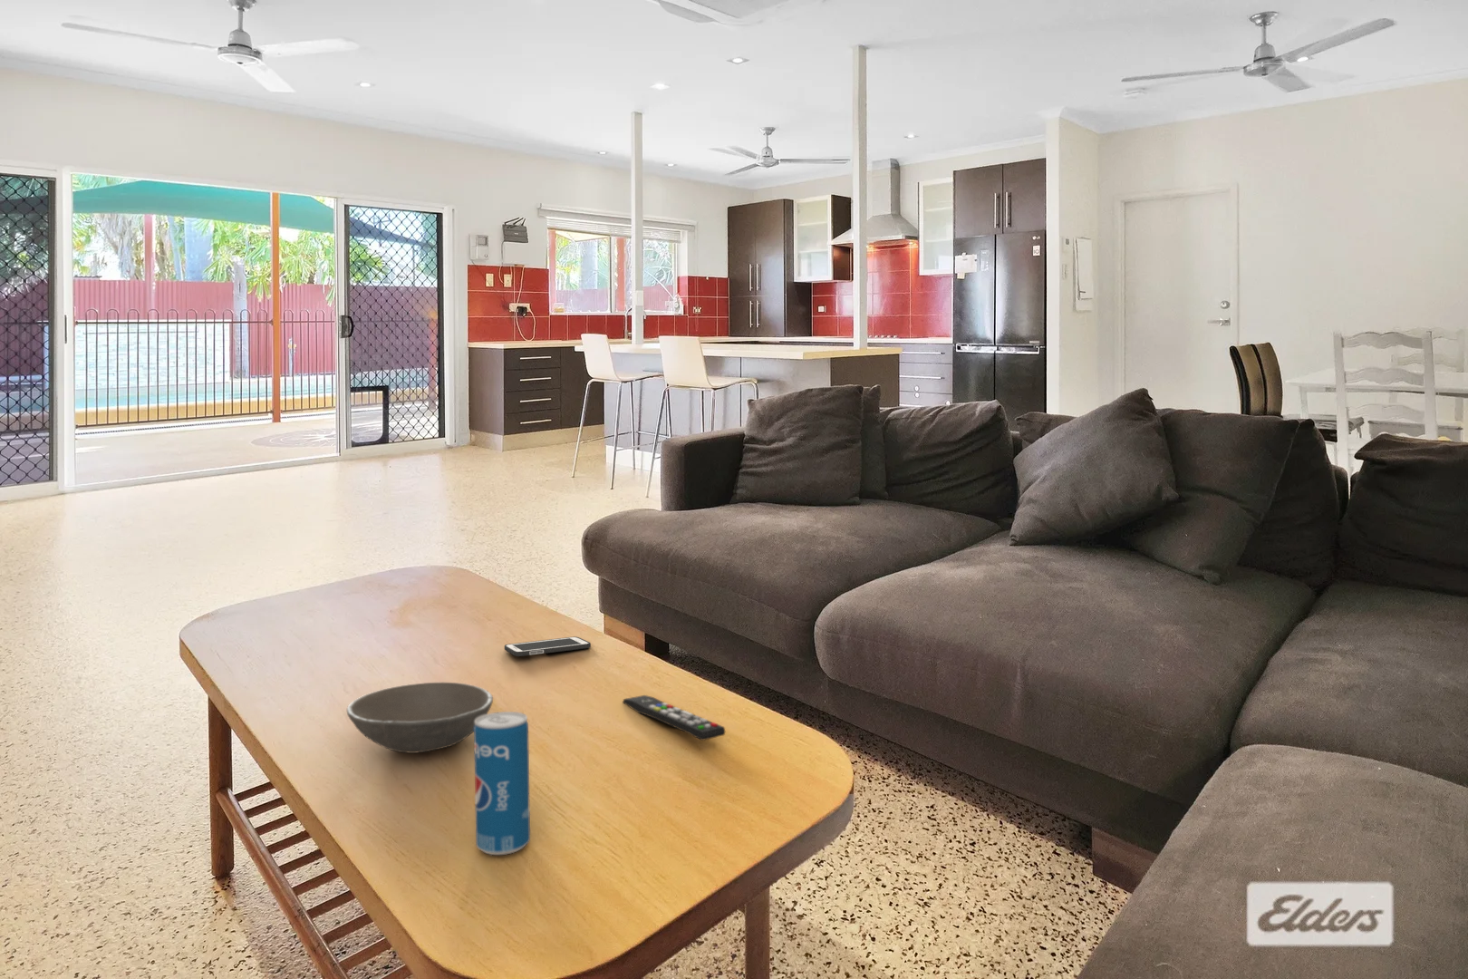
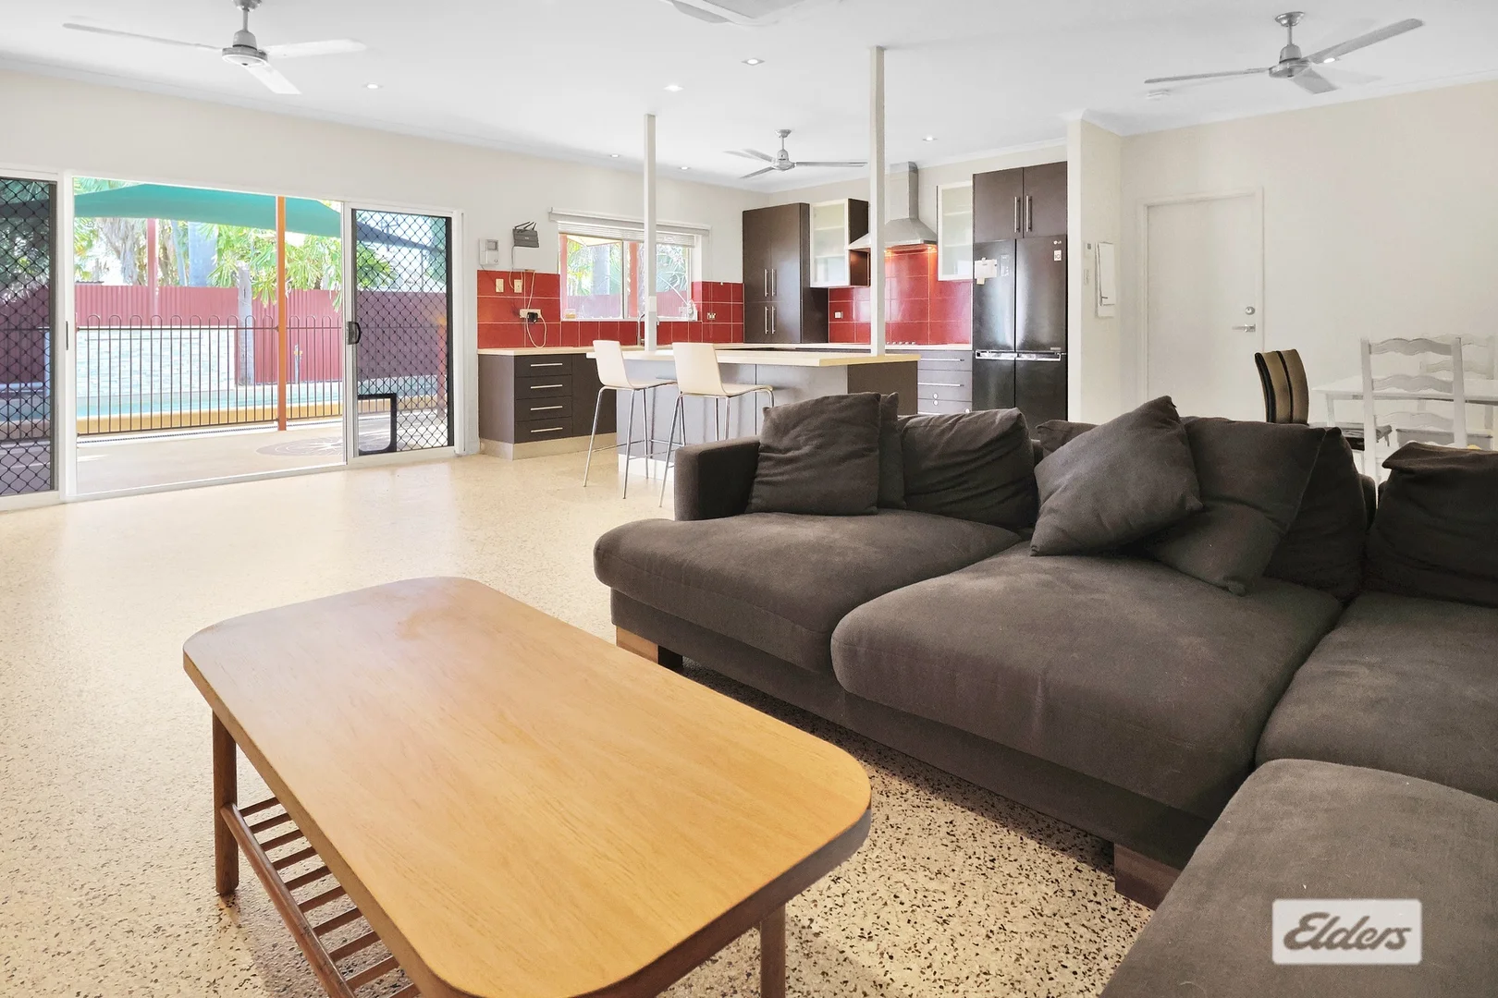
- remote control (671, 716)
- beverage can (502, 782)
- soup bowl (423, 721)
- cell phone (547, 647)
